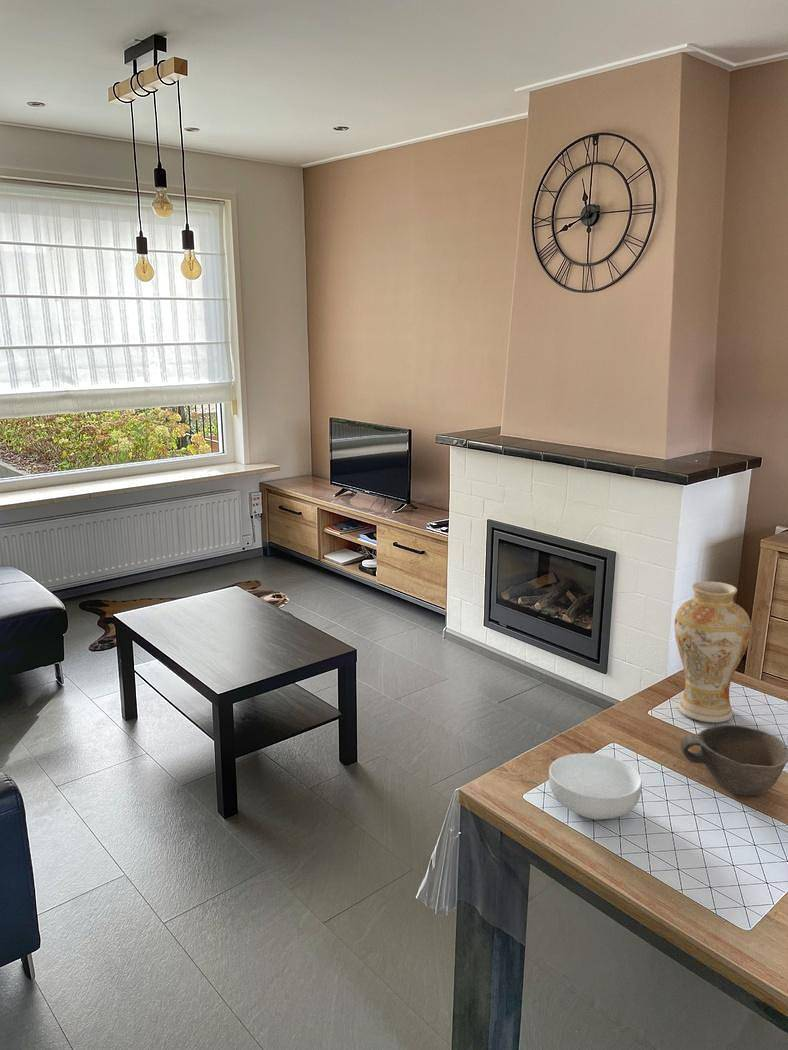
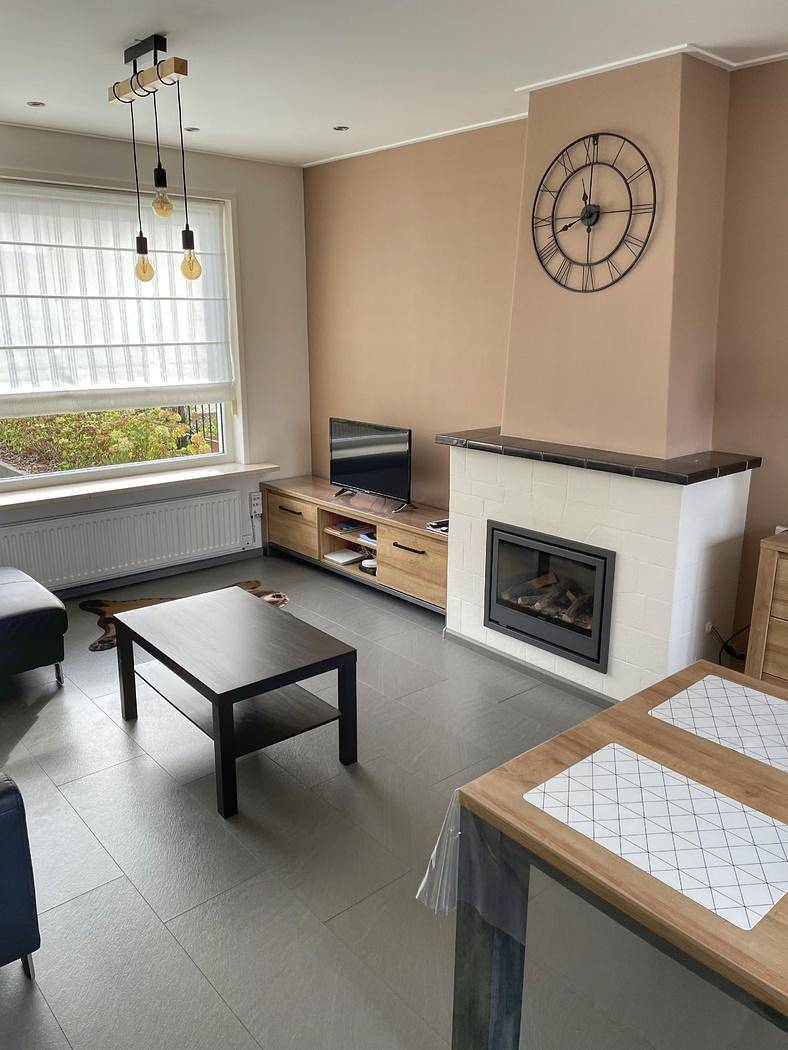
- vase (710, 650)
- bowl (733, 764)
- cereal bowl (594, 790)
